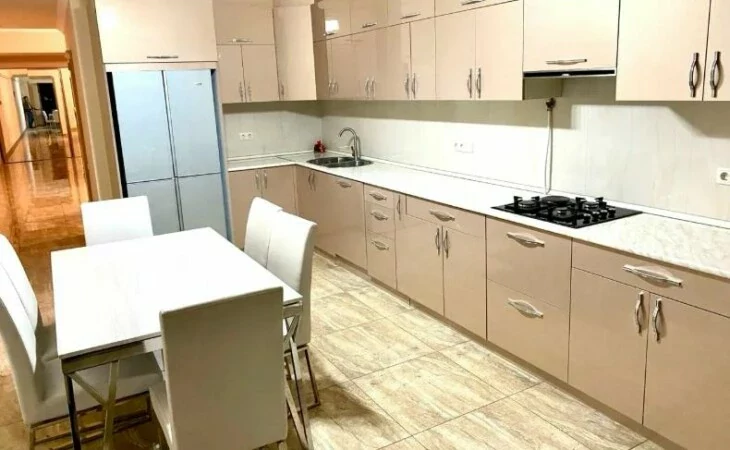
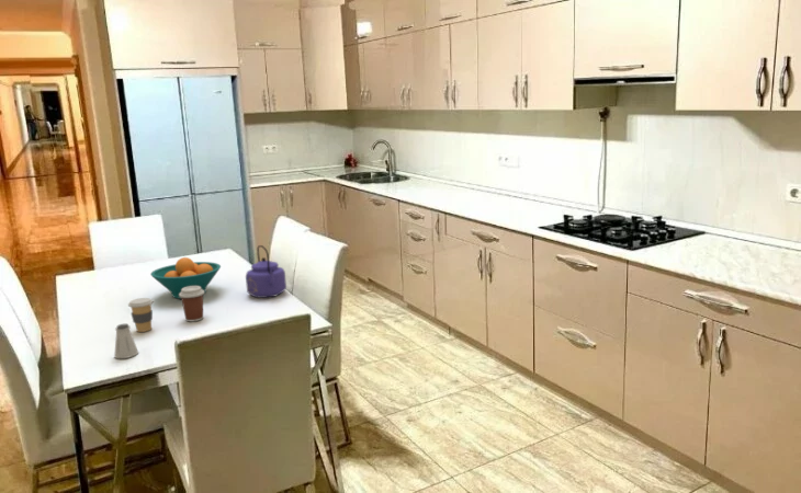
+ coffee cup (142, 314)
+ coffee cup (192, 303)
+ saltshaker (124, 340)
+ kettle (266, 271)
+ fruit bowl (187, 276)
